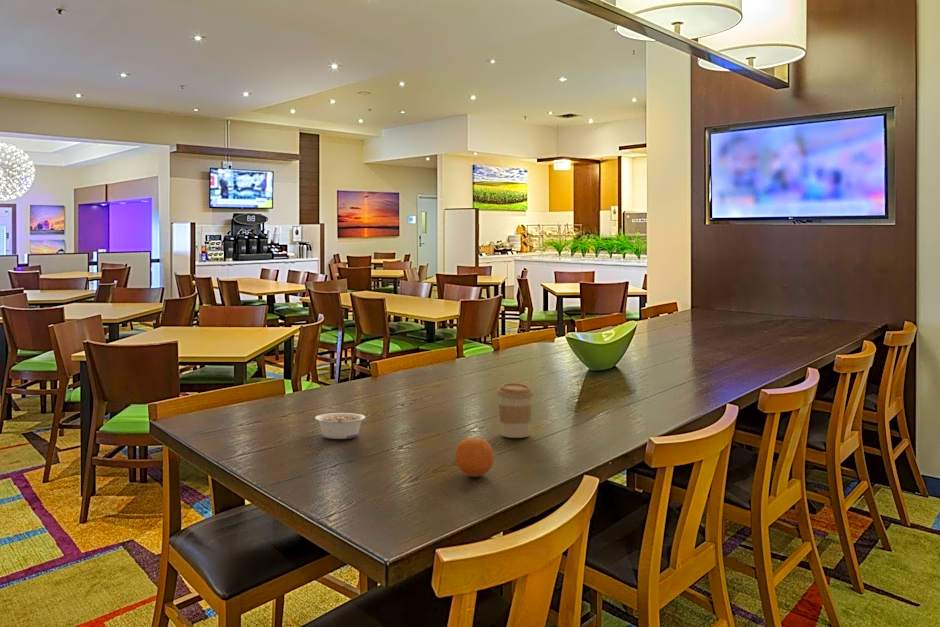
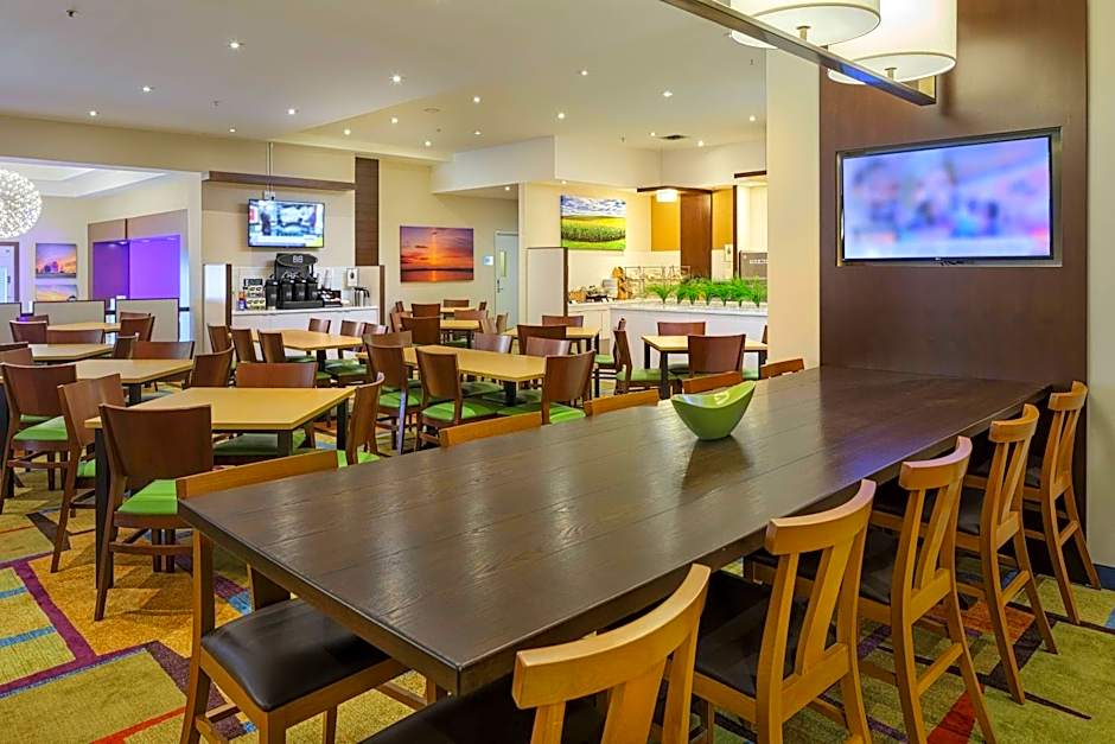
- legume (341, 424)
- coffee cup (515, 409)
- fruit (474, 457)
